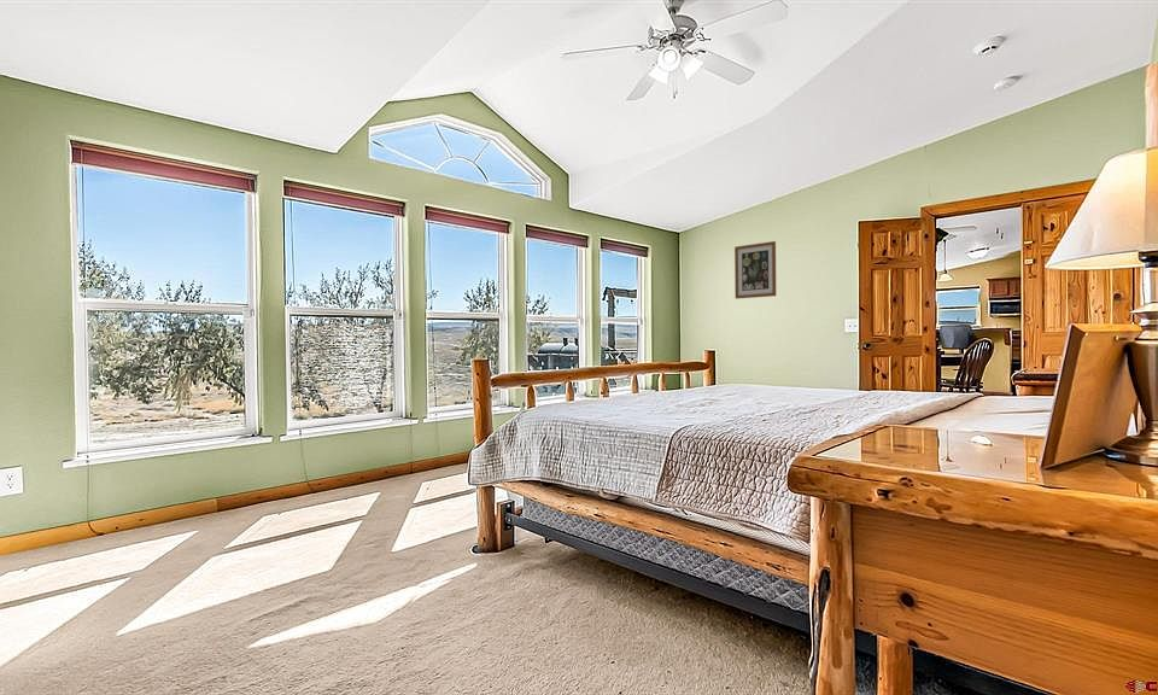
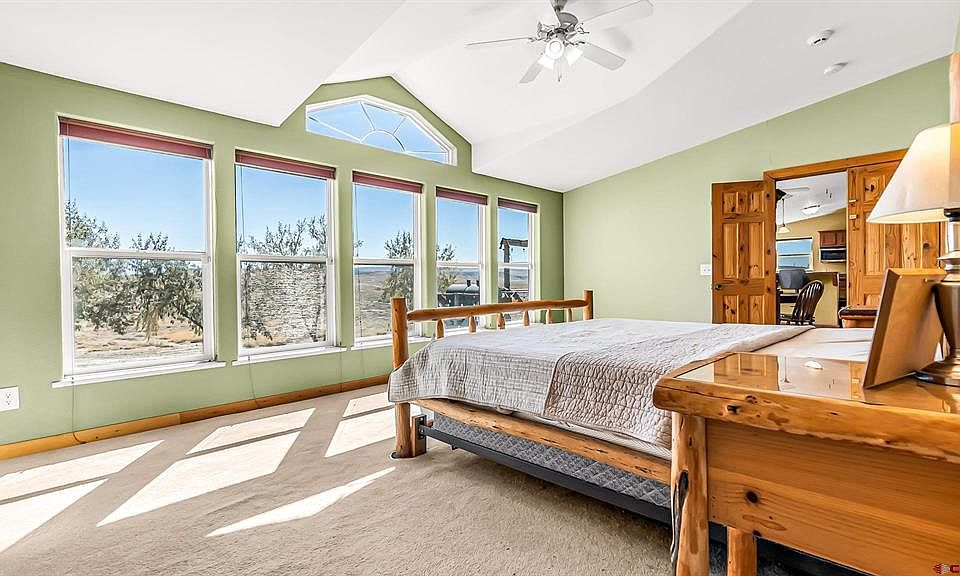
- wall art (754, 270)
